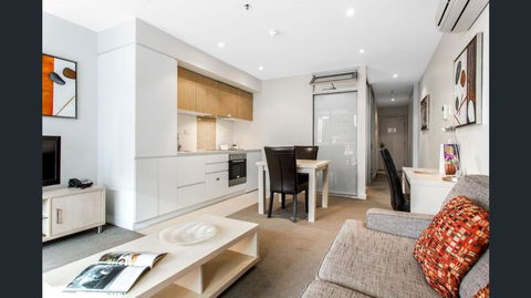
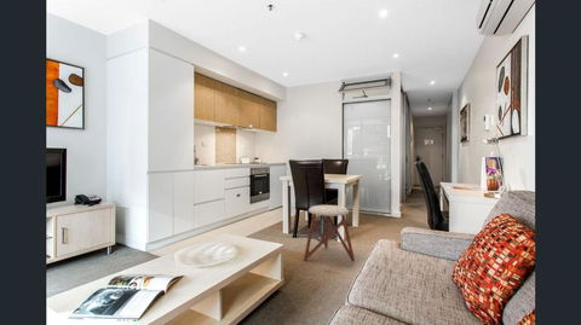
+ stool (326, 232)
